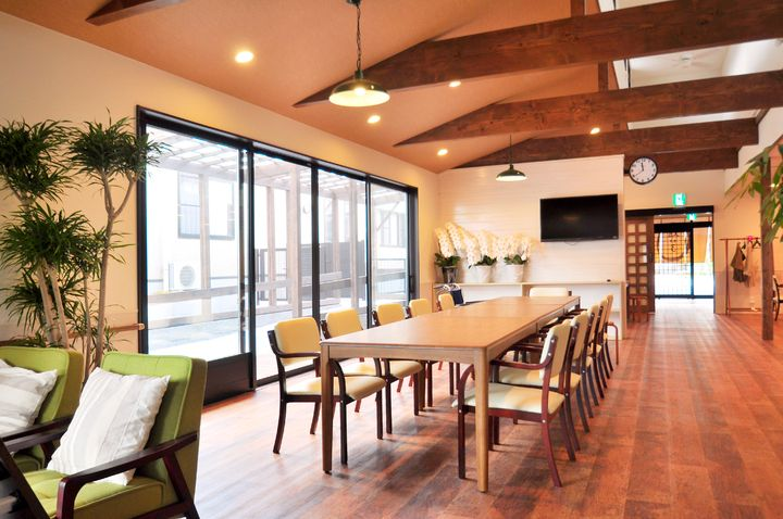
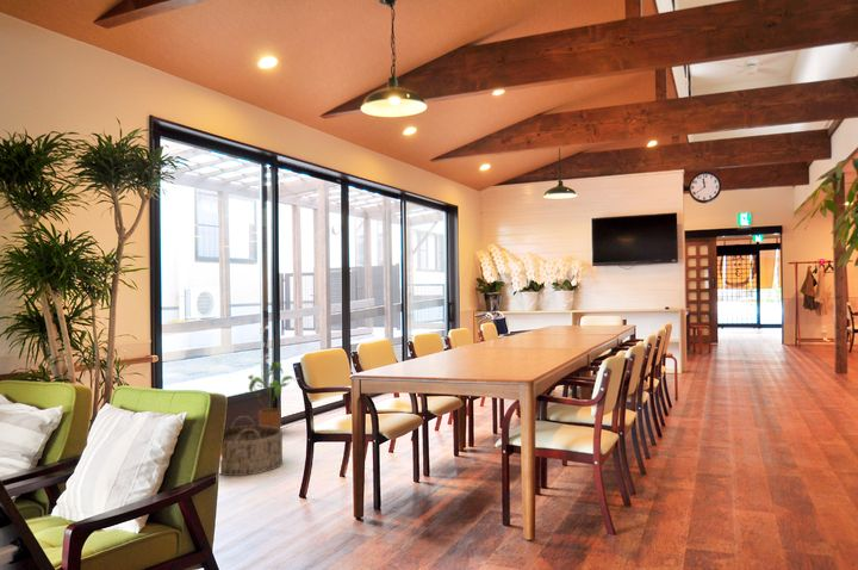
+ basket (245, 444)
+ house plant (273, 398)
